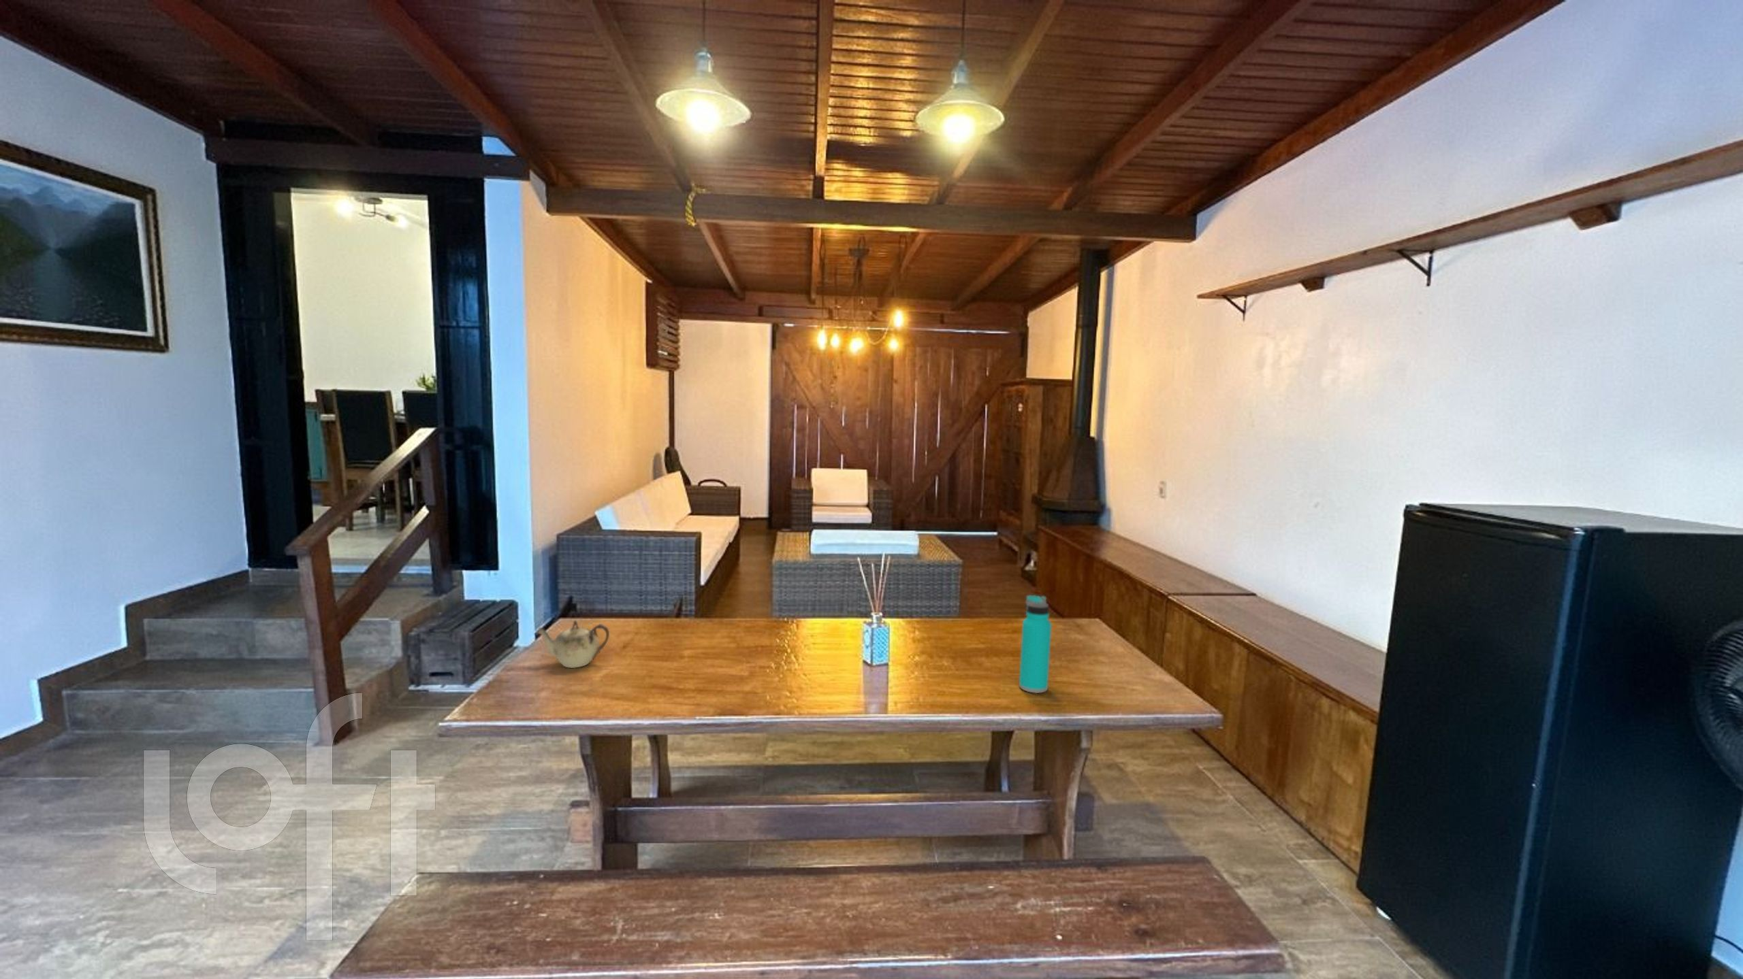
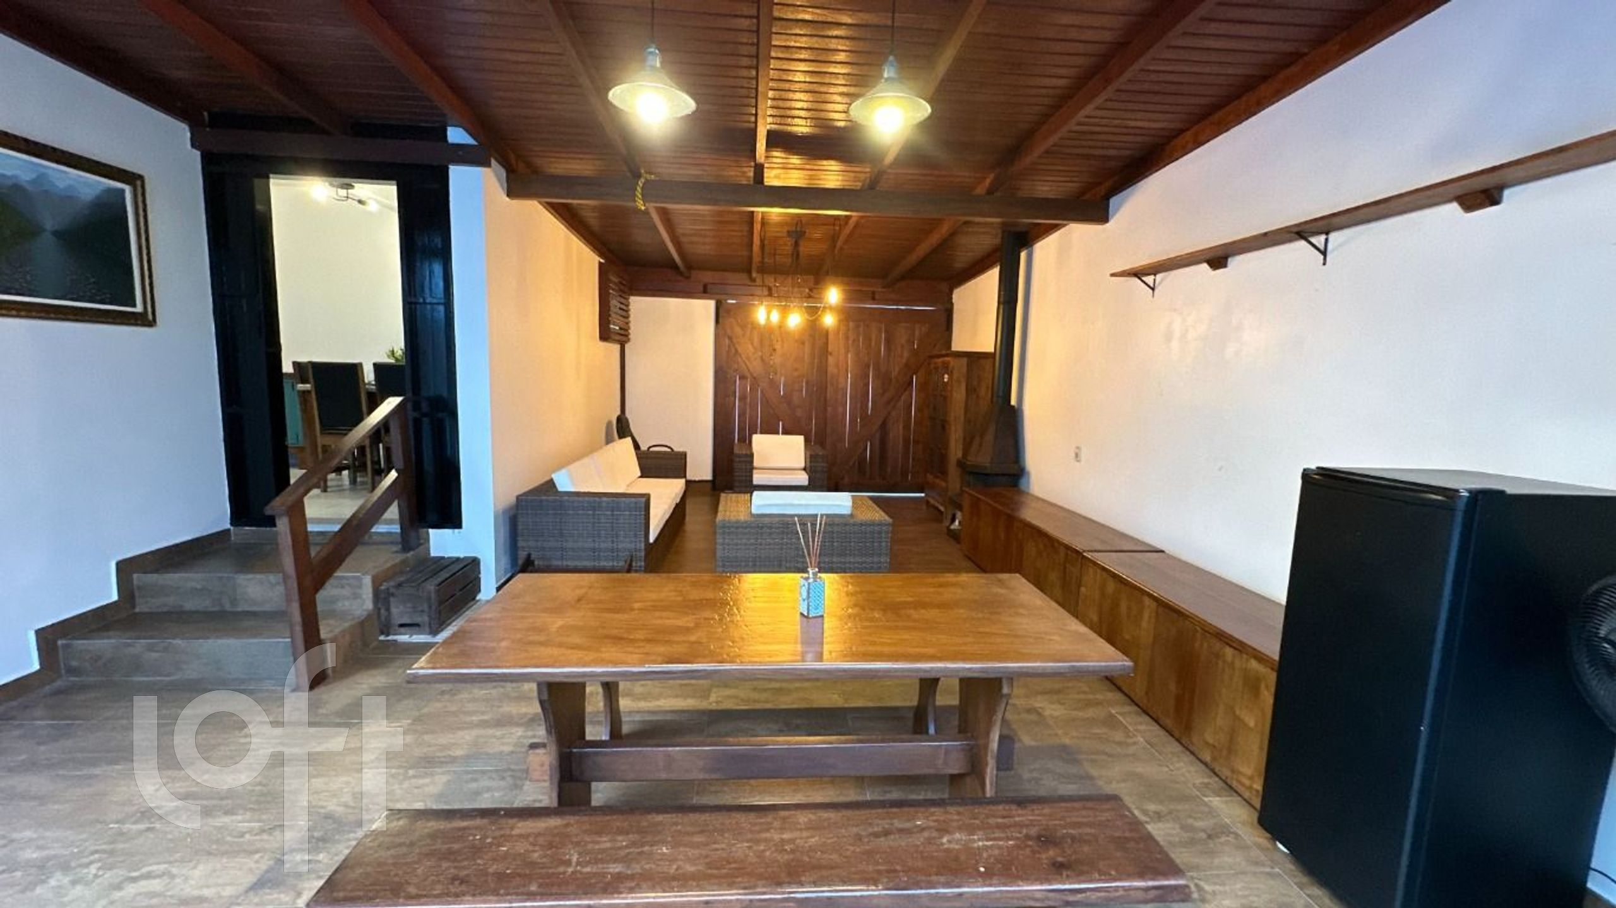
- water bottle (1036, 643)
- teapot (572, 641)
